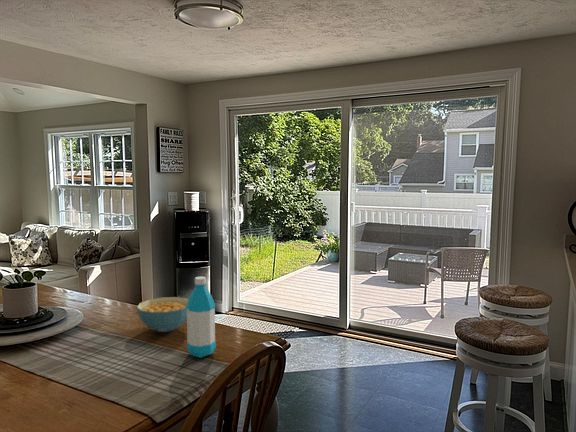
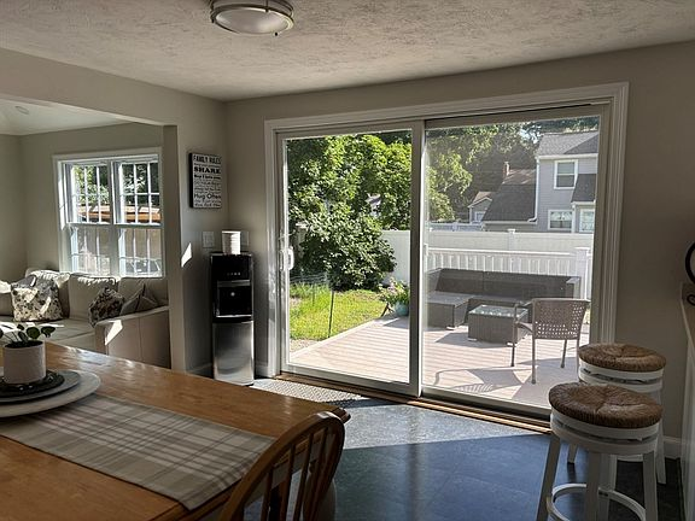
- cereal bowl (165, 316)
- water bottle (200, 316)
